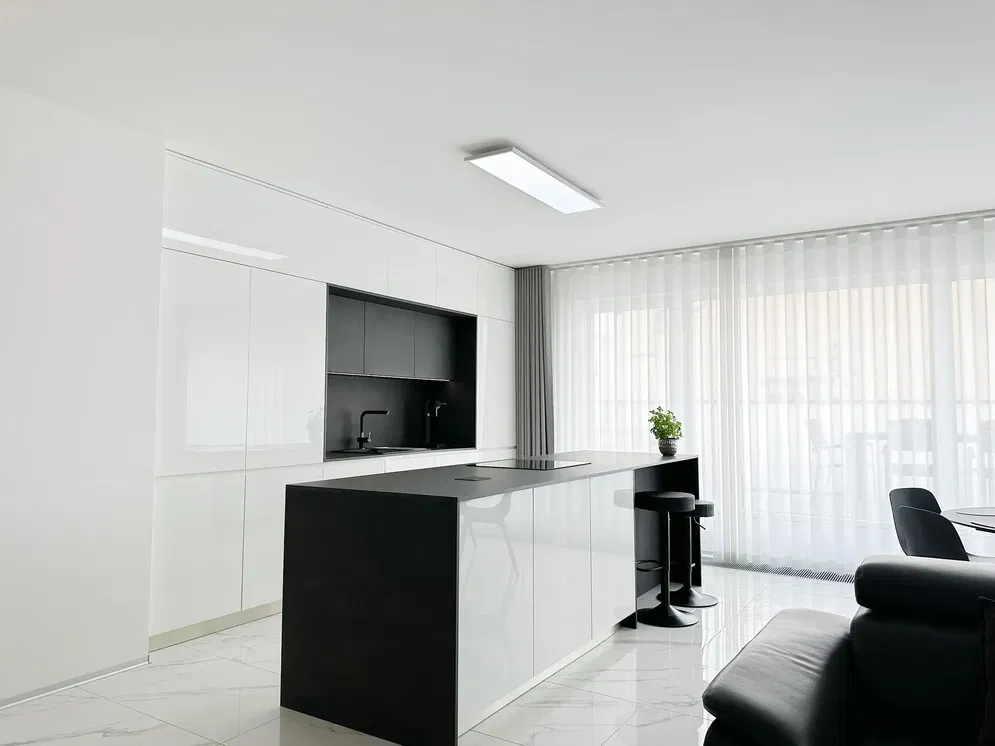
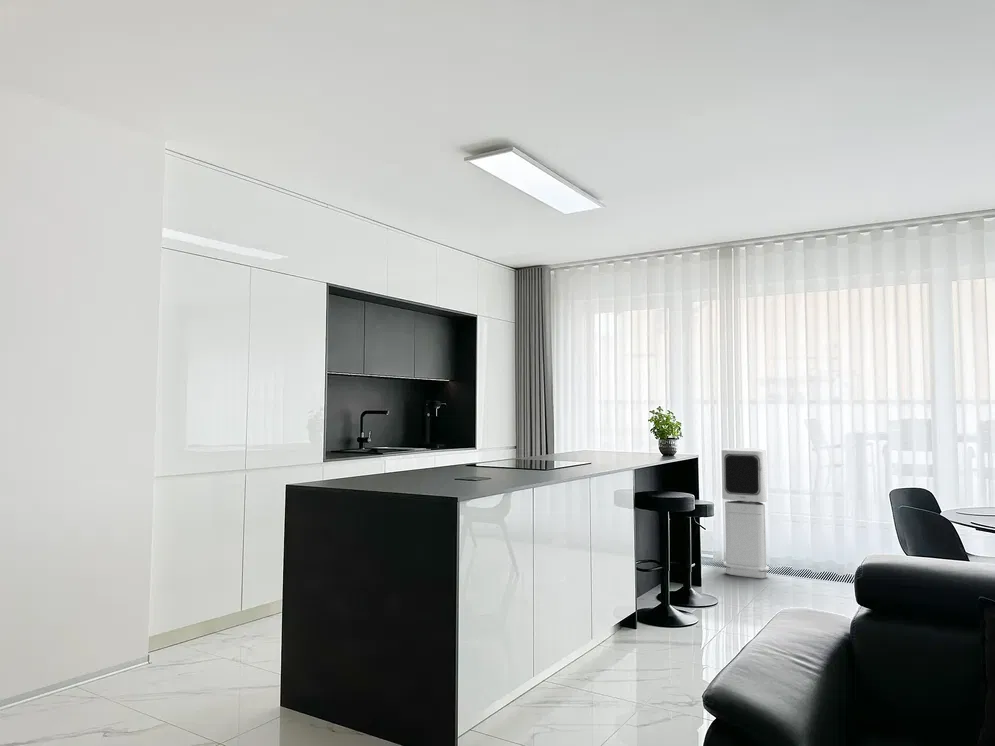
+ air purifier (748, 510)
